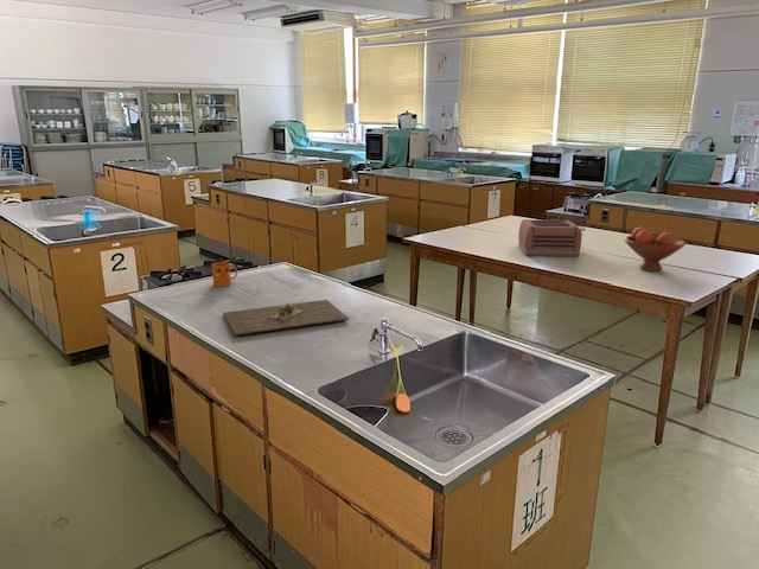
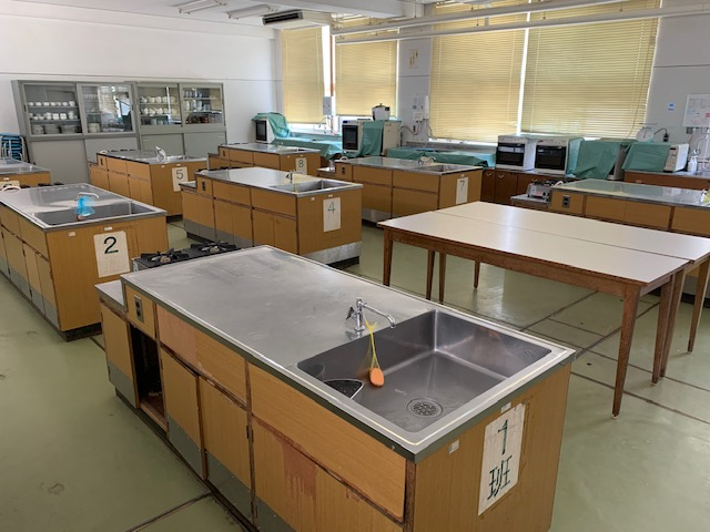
- fruit bowl (652, 249)
- toaster (551, 236)
- mug (224, 273)
- cutting board (285, 311)
